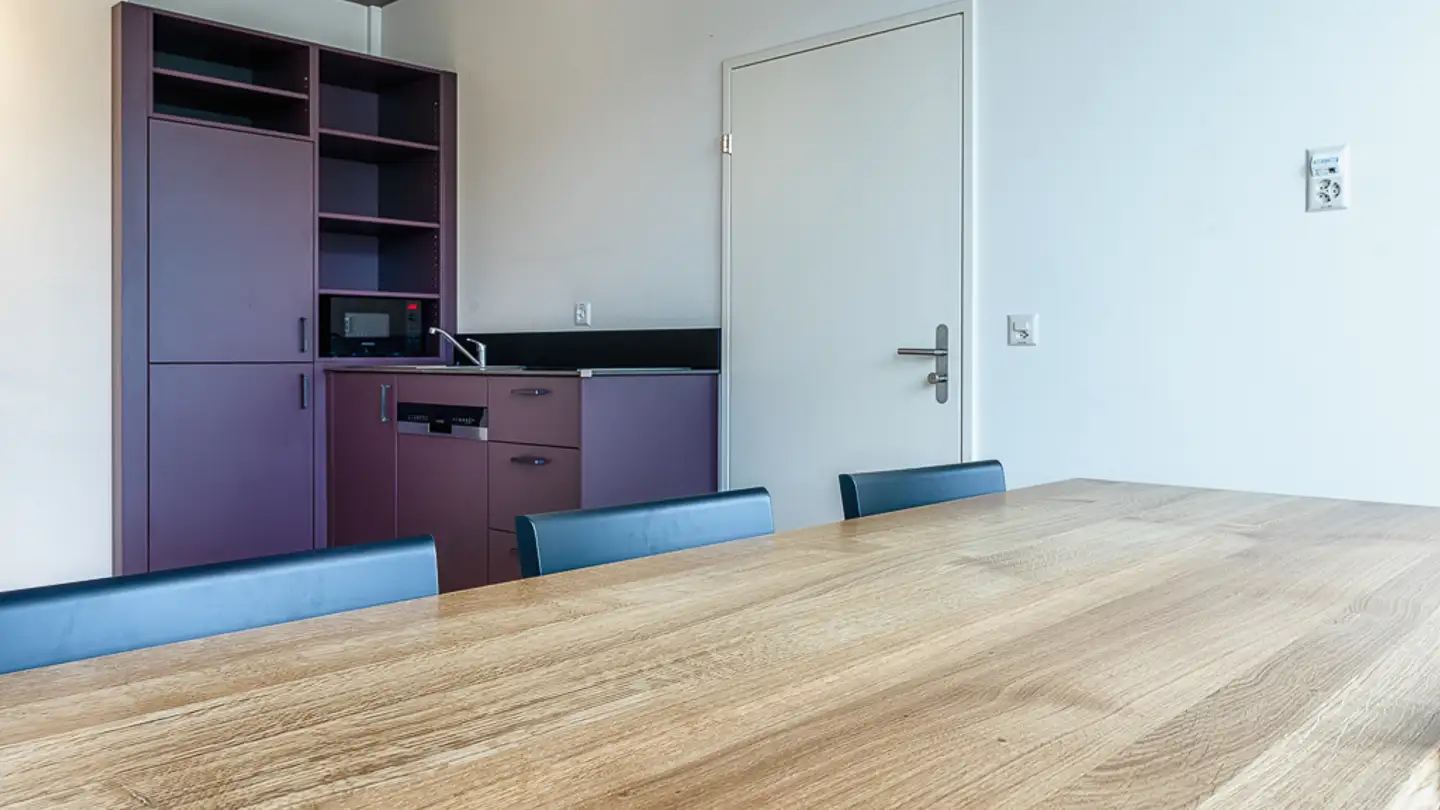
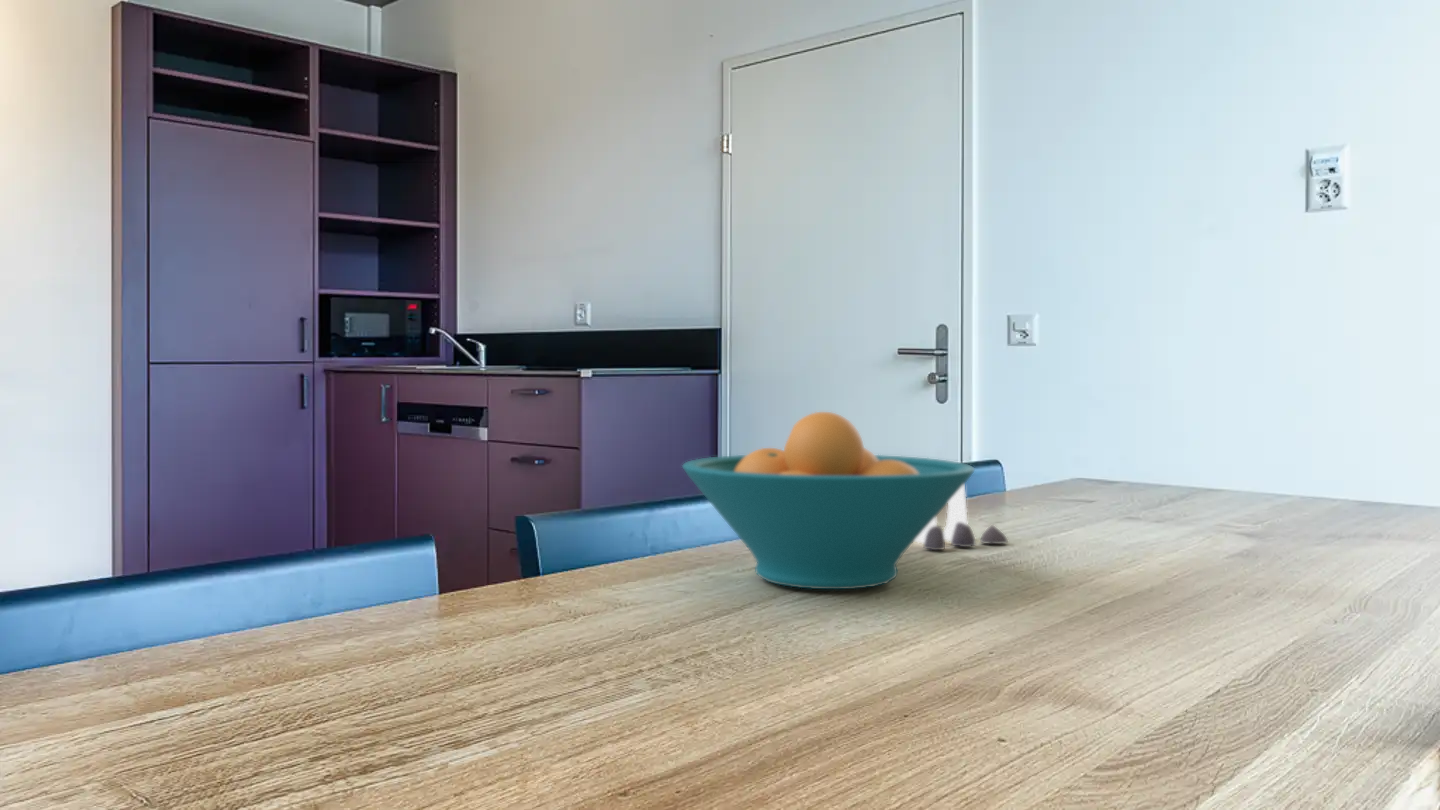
+ salt and pepper shaker set (956, 508)
+ fruit bowl (826, 495)
